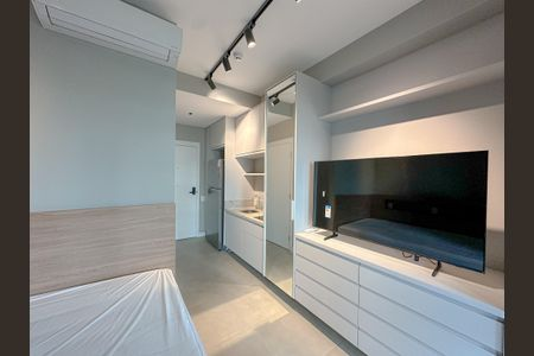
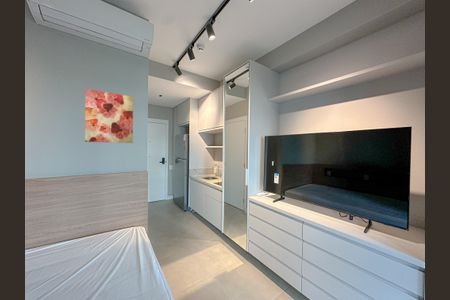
+ wall art (110, 117)
